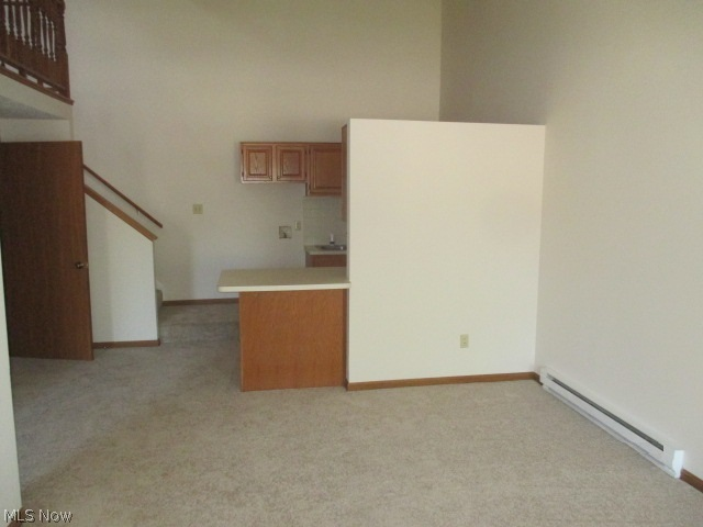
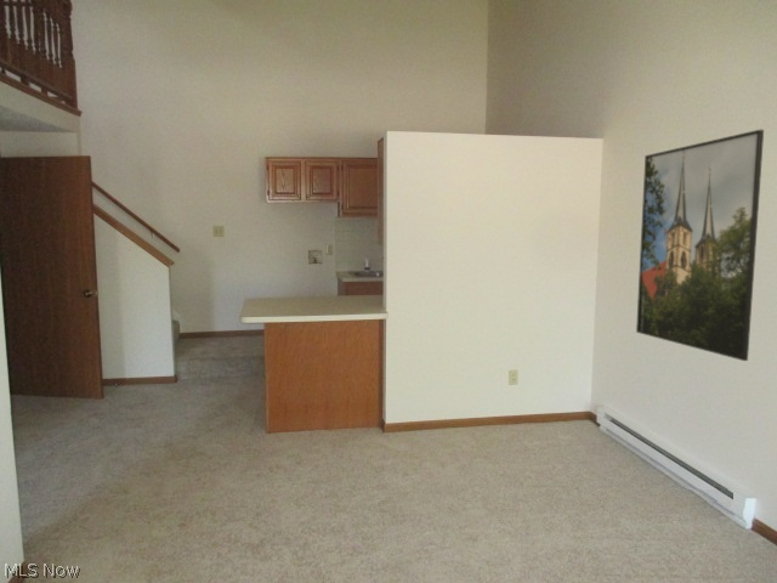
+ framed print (690, 245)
